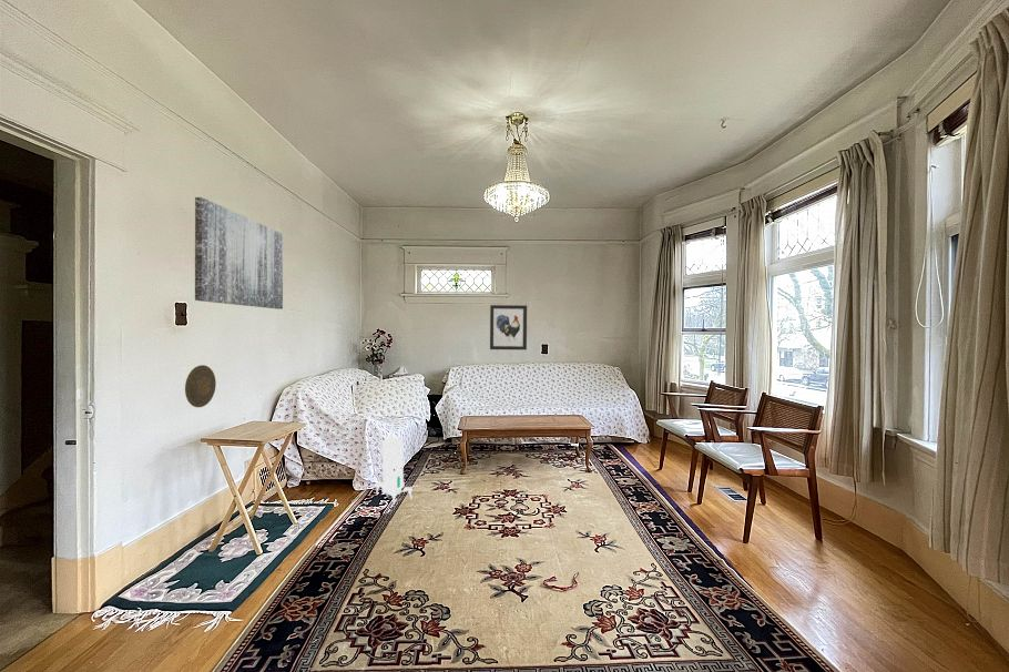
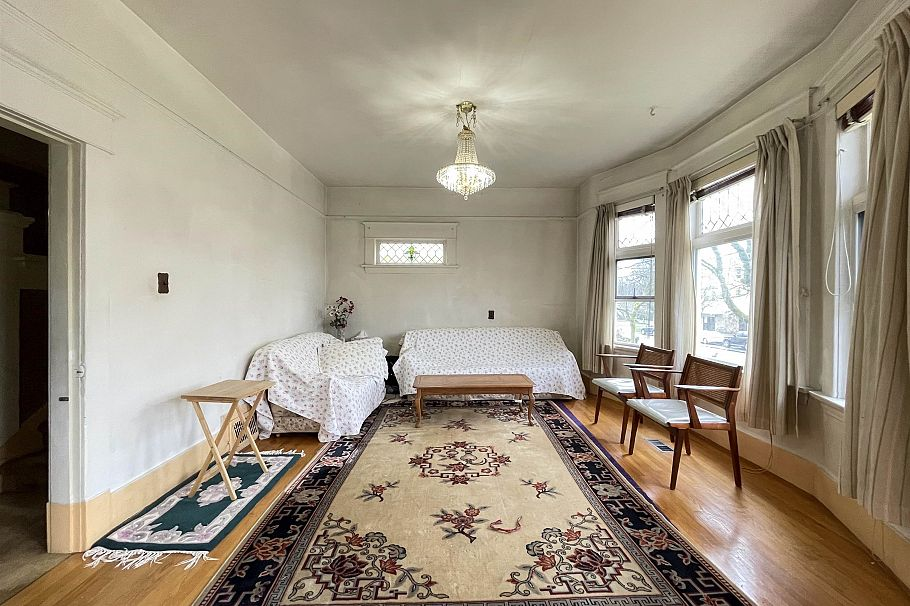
- toy robot (393, 464)
- wall art (245, 262)
- decorative plate (202, 386)
- wall art (508, 327)
